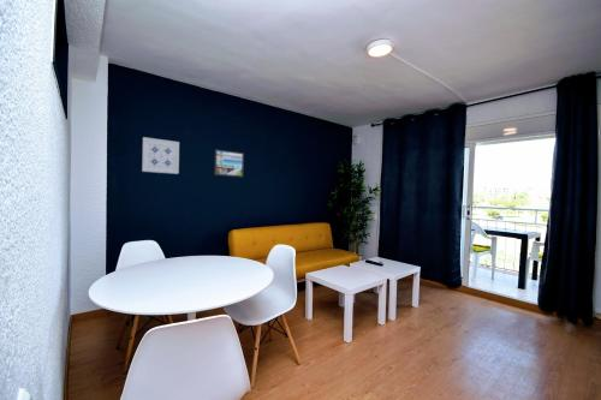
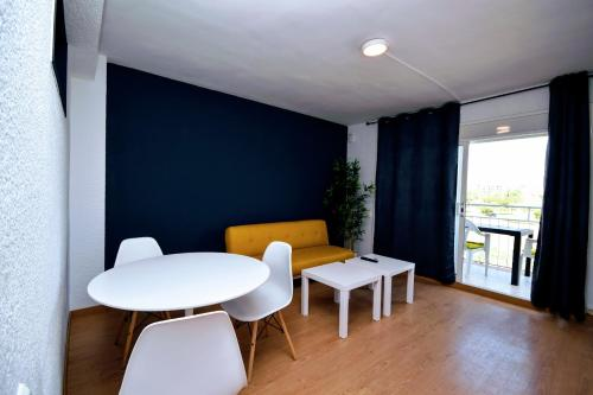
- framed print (230, 163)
- wall art (161, 156)
